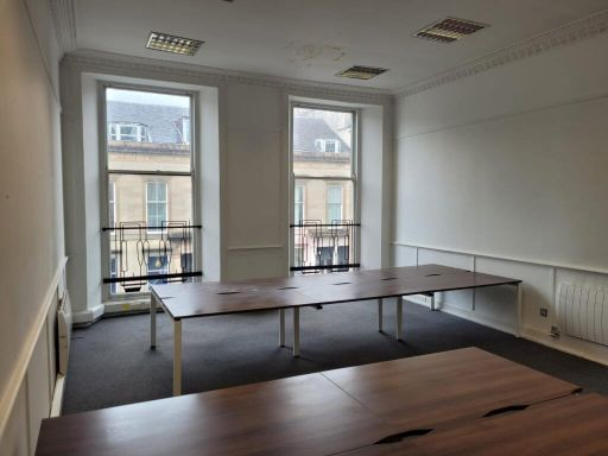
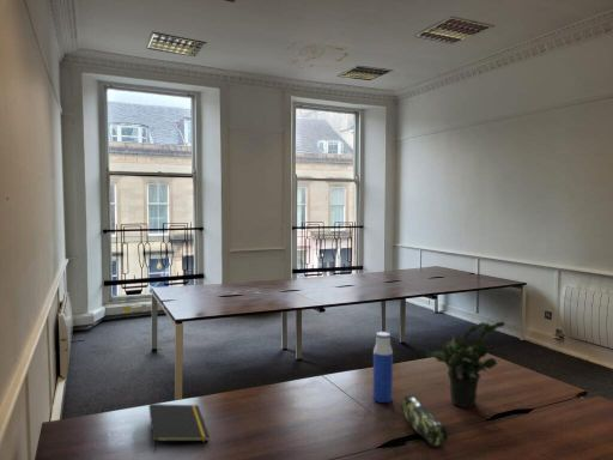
+ notepad (177, 420)
+ potted plant (467, 358)
+ water bottle (382, 365)
+ pencil case (421, 418)
